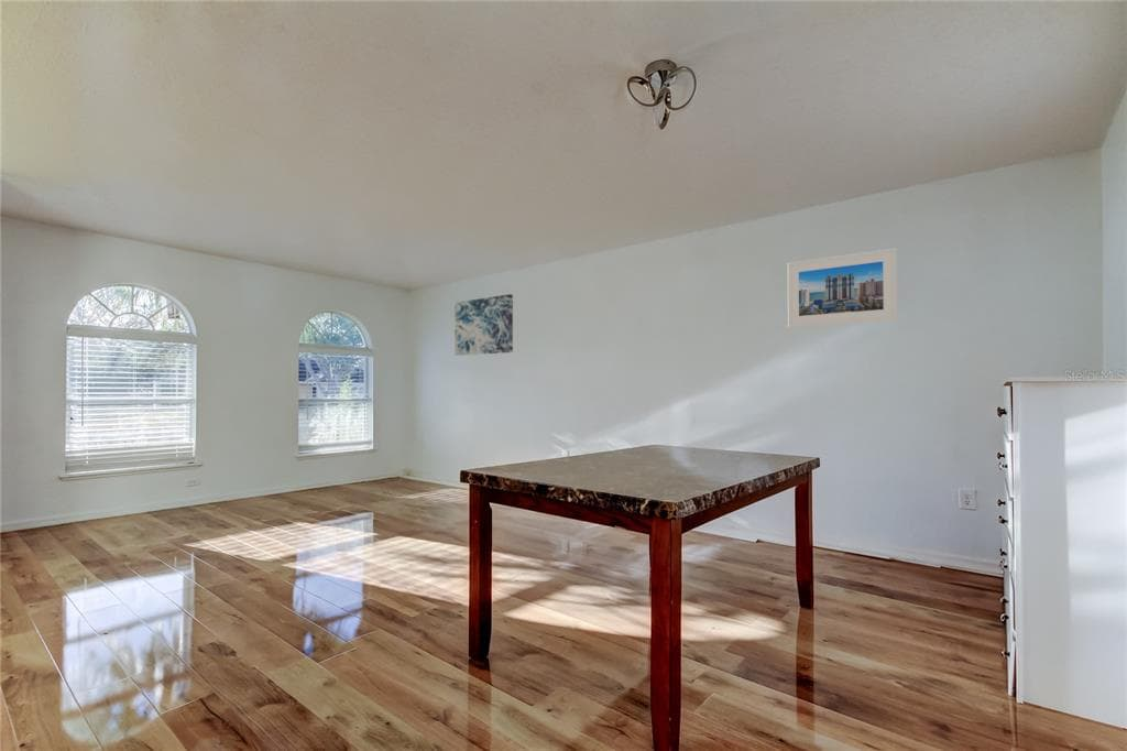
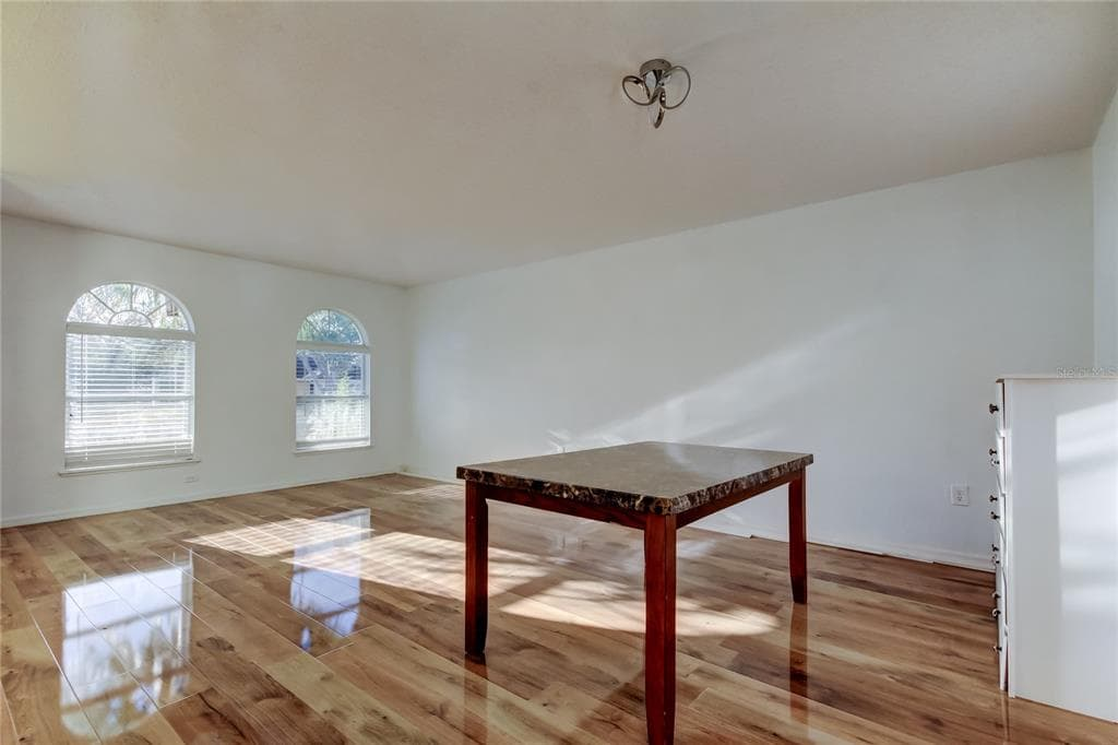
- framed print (839, 290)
- wall art (482, 326)
